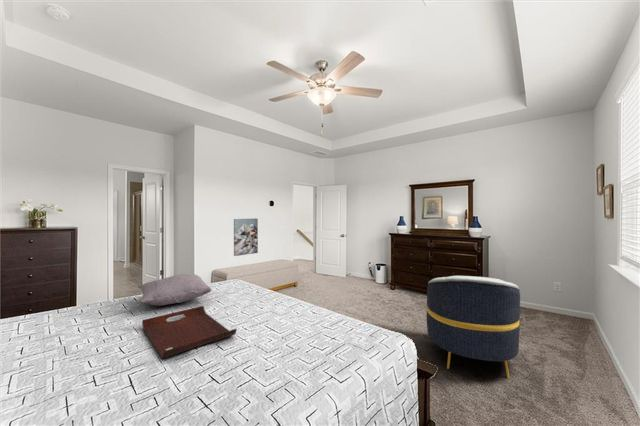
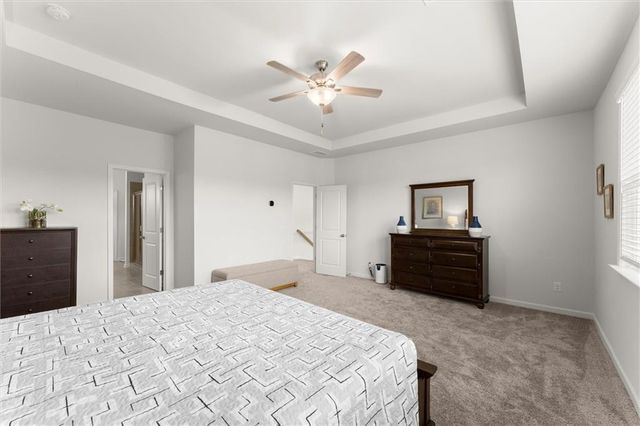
- serving tray (187, 328)
- wall art (246, 236)
- pillow (174, 288)
- armchair (470, 314)
